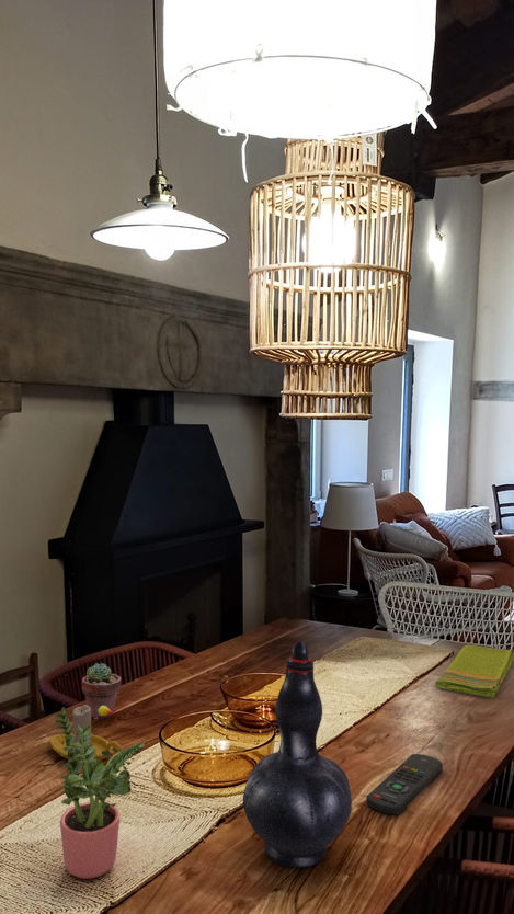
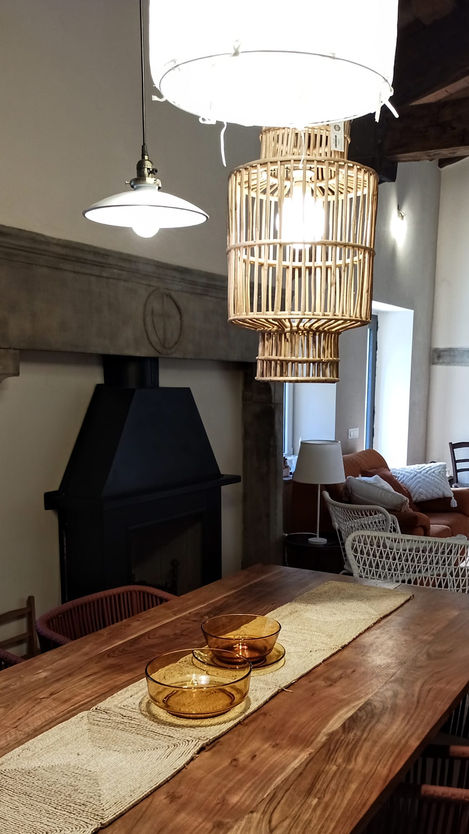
- remote control (406, 781)
- decorative vase (298, 746)
- dish towel (477, 666)
- potted plant (114, 784)
- candle holder (82, 727)
- potted succulent (101, 688)
